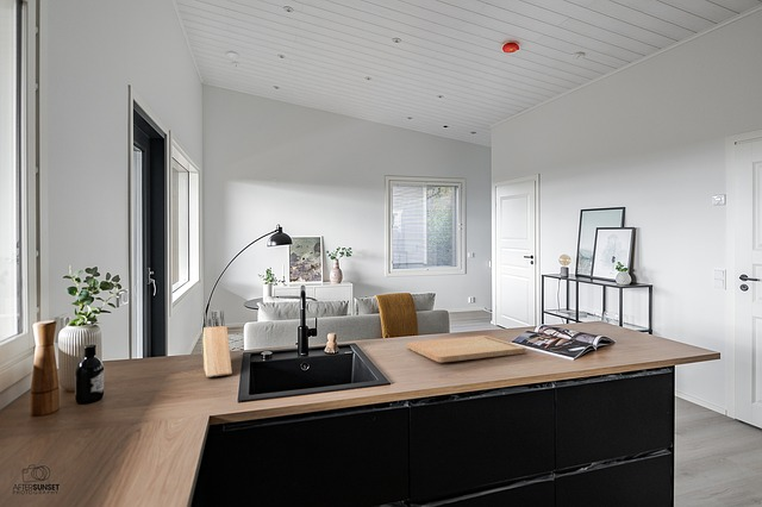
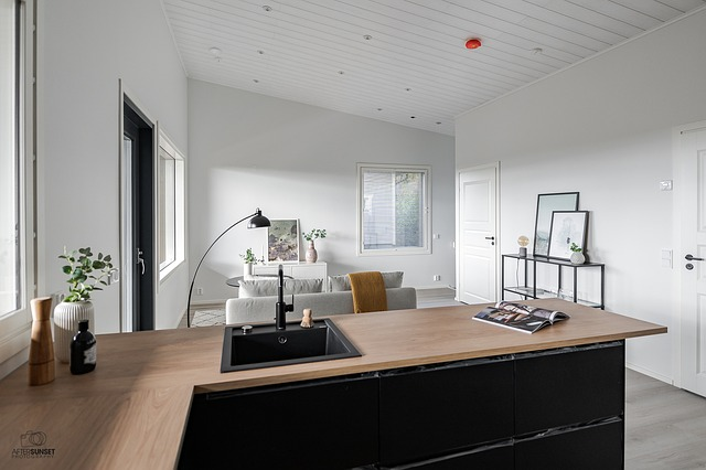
- cutting board (464, 348)
- knife block (216, 340)
